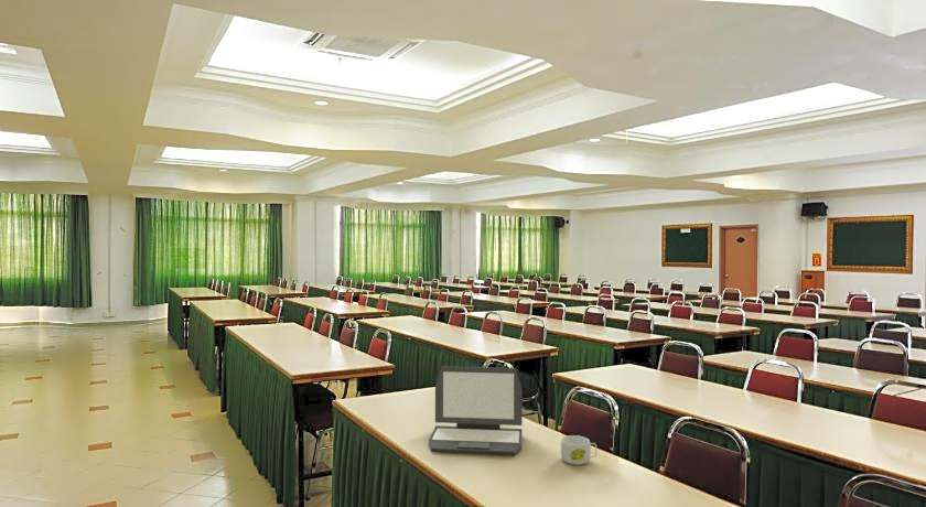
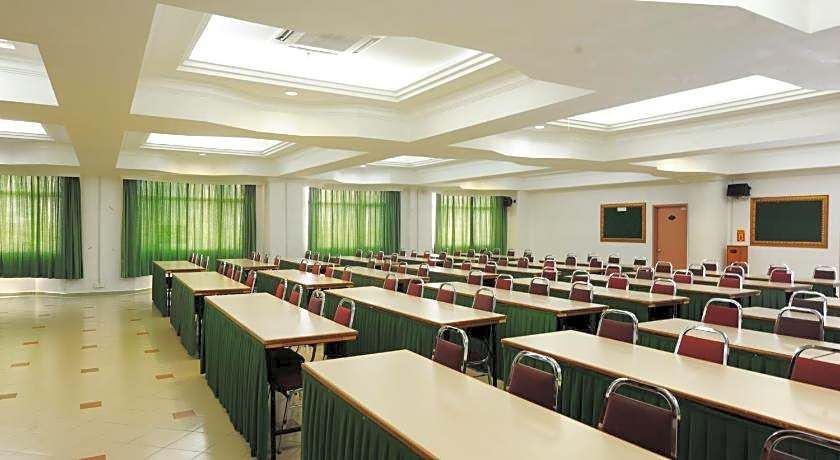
- laptop (475, 408)
- mug (575, 450)
